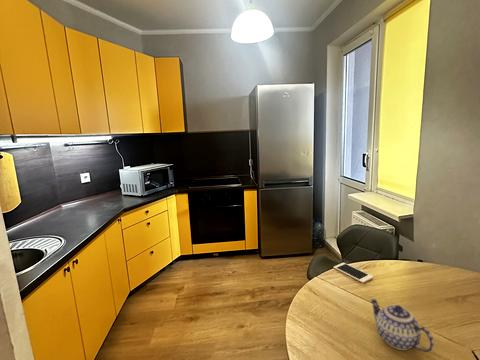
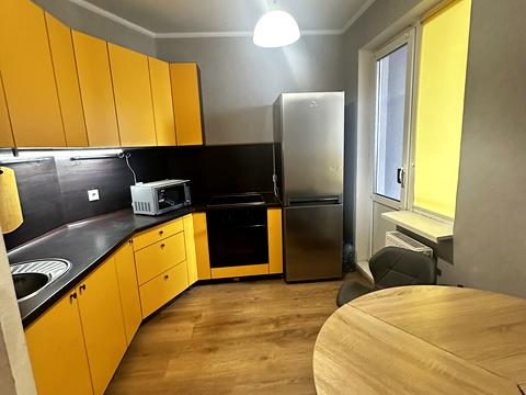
- cell phone (352, 272)
- teapot (397, 323)
